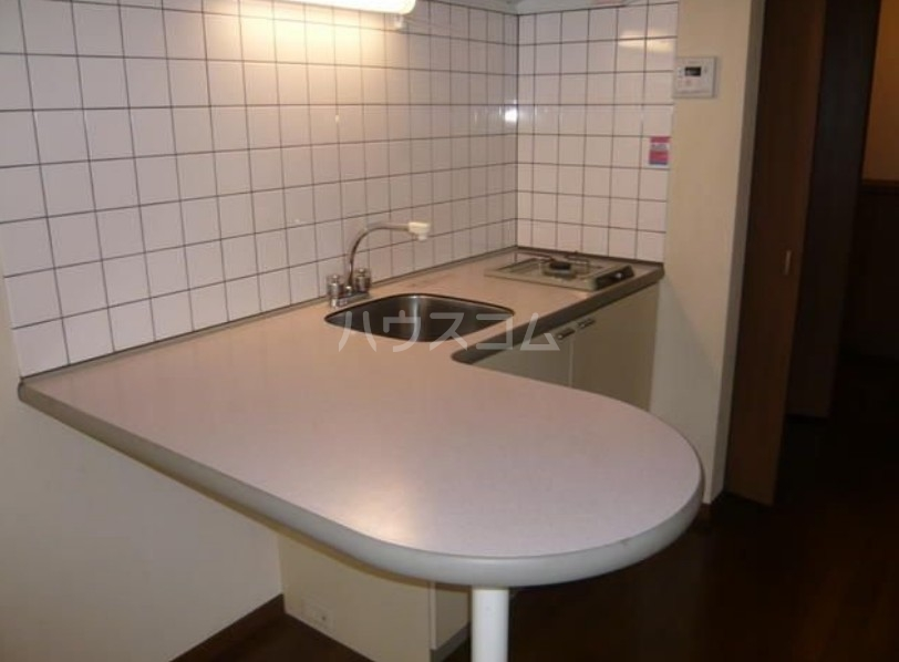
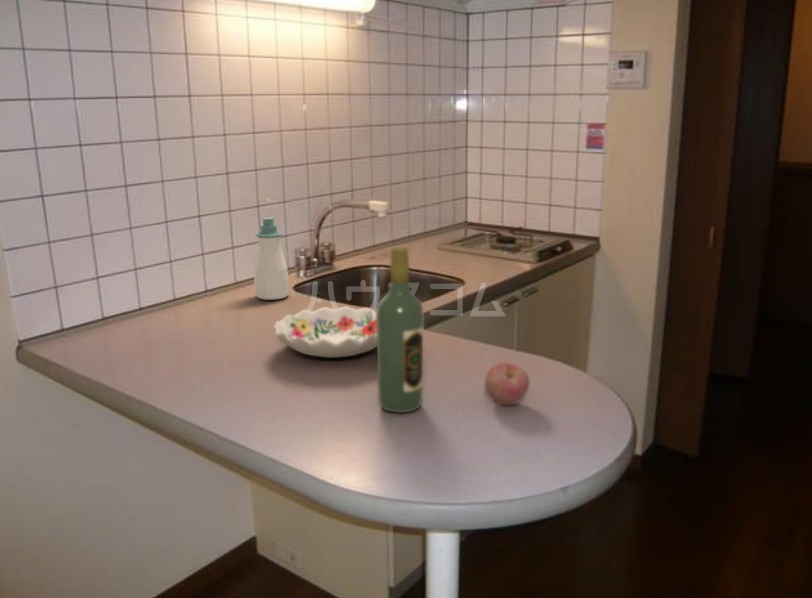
+ decorative bowl (336, 335)
+ wine bottle (399, 329)
+ soap bottle (270, 258)
+ apple (507, 384)
